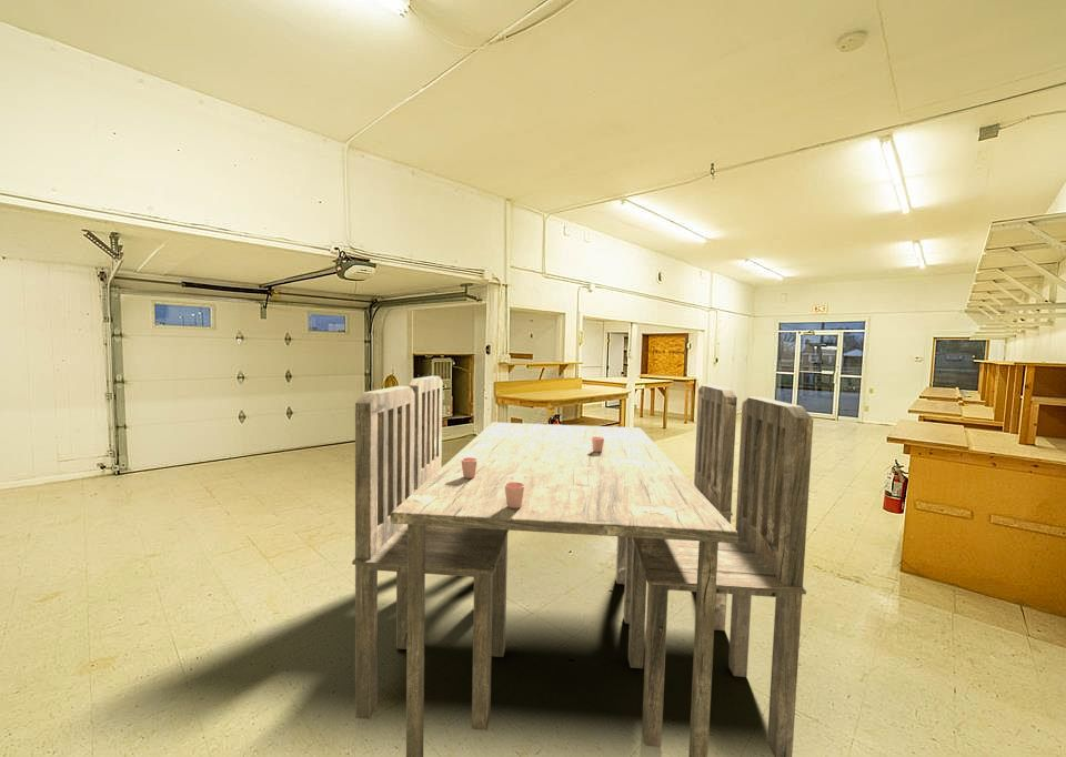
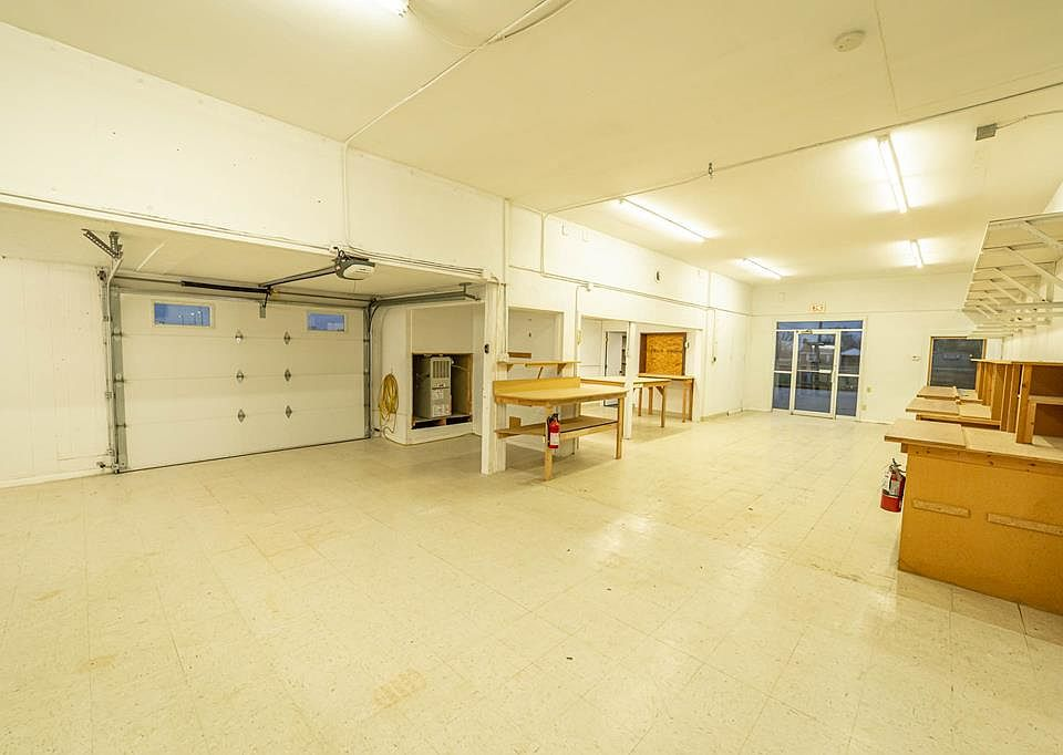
- dining table (560, 512)
